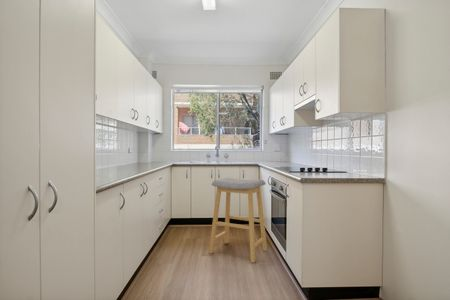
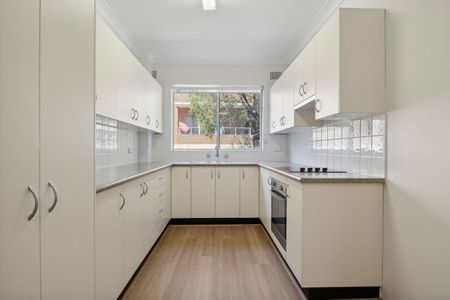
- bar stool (238, 216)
